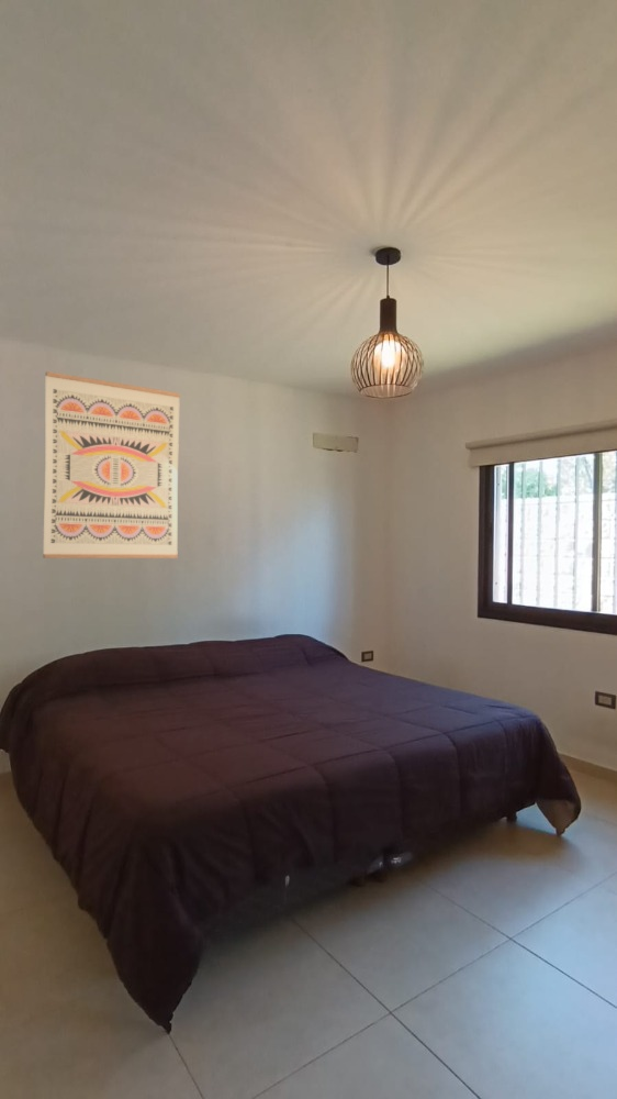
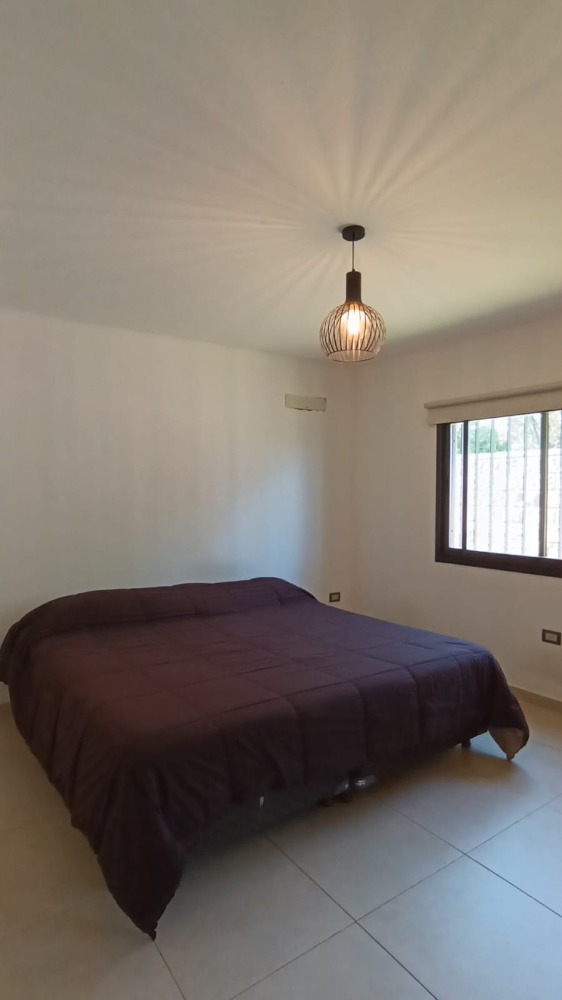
- wall art (115, 470)
